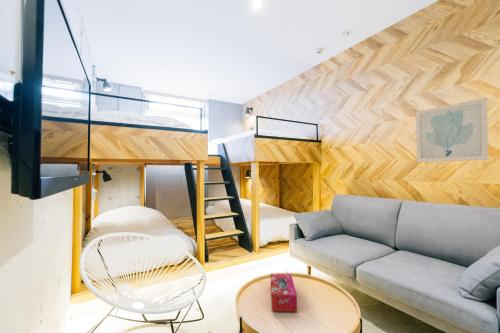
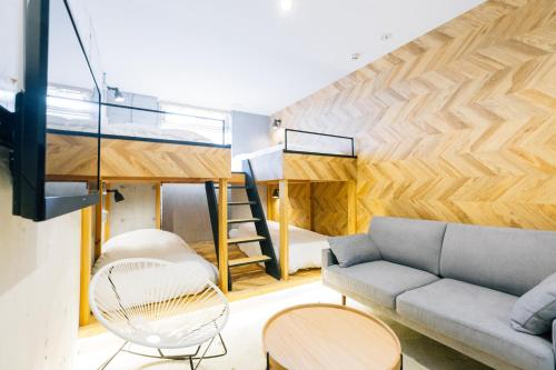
- tissue box (282, 291)
- wall art (448, 133)
